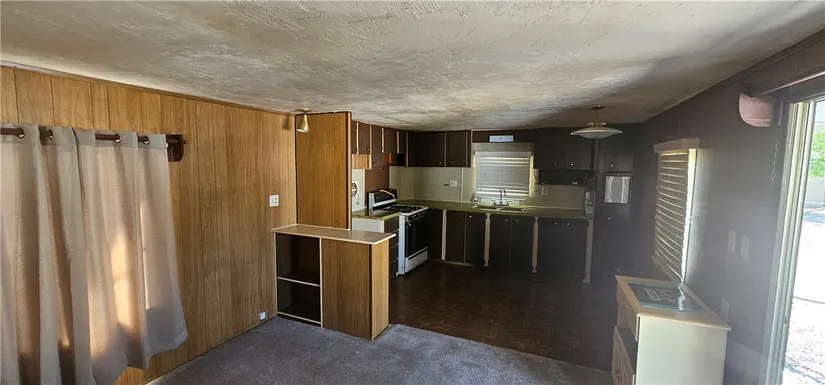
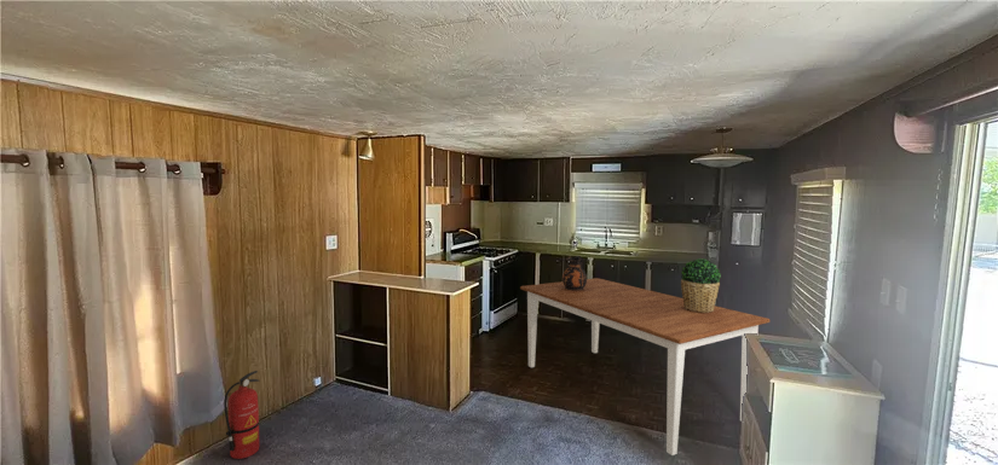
+ dining table (629, 333)
+ potted plant (699, 284)
+ ceramic jug (575, 272)
+ fire extinguisher (242, 414)
